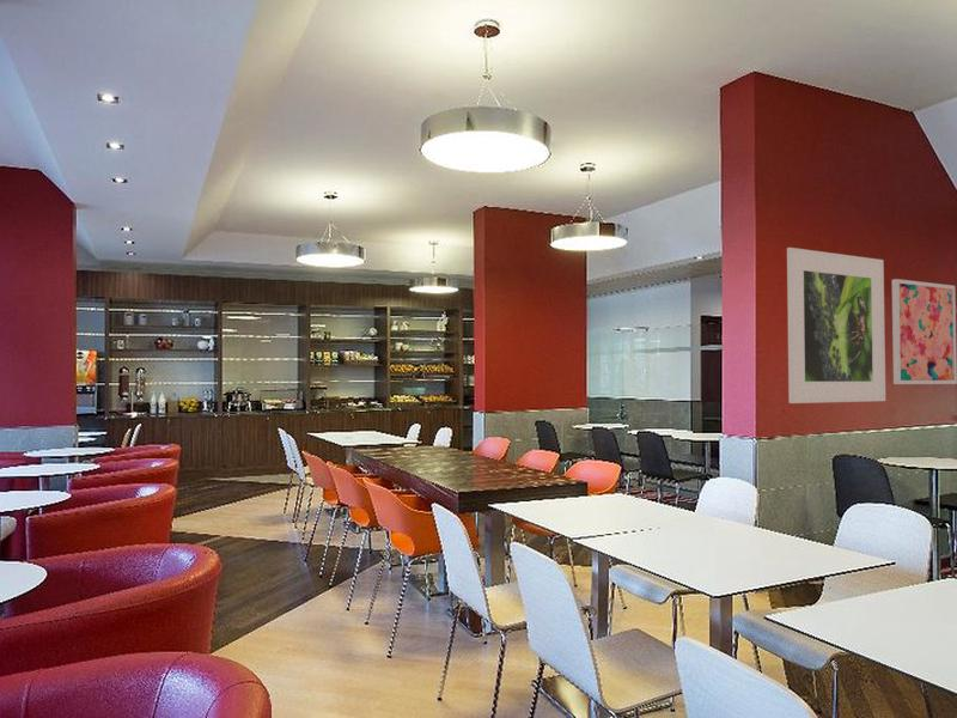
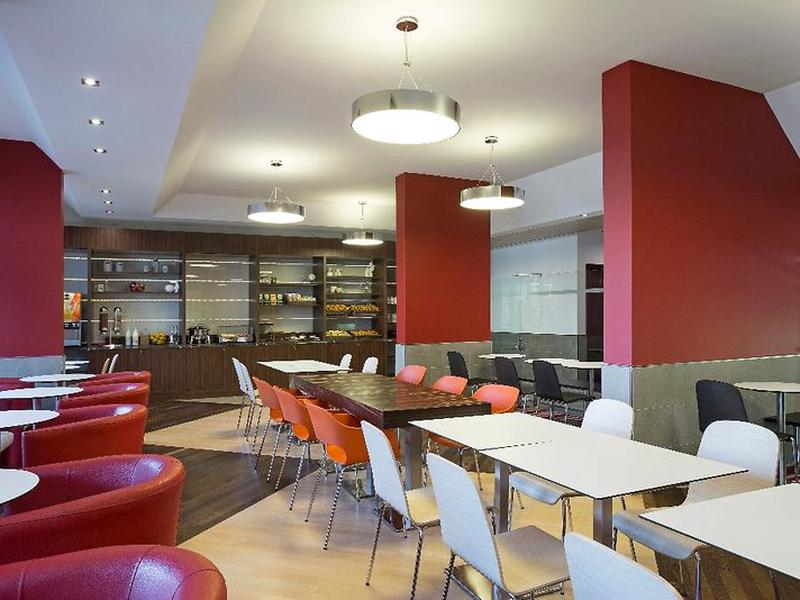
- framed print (839, 328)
- wall art (925, 333)
